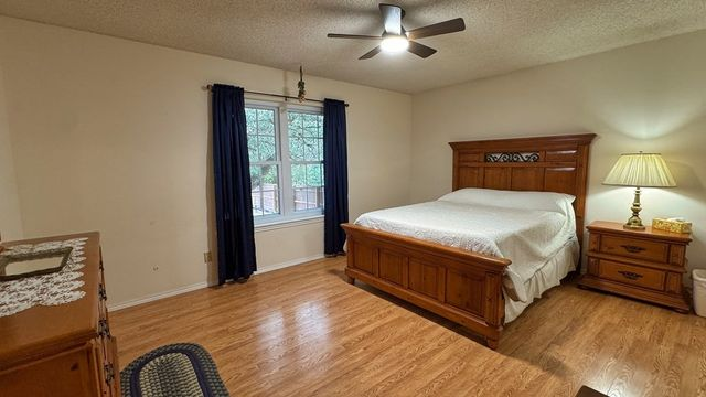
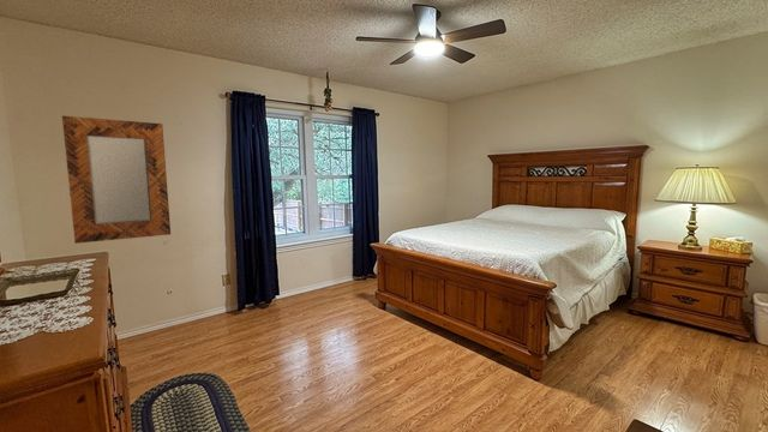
+ home mirror (120, 180)
